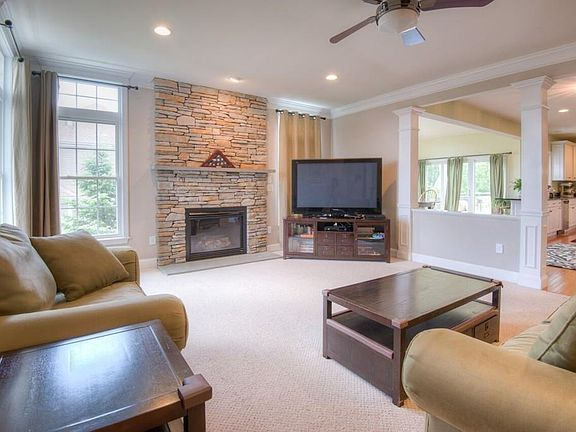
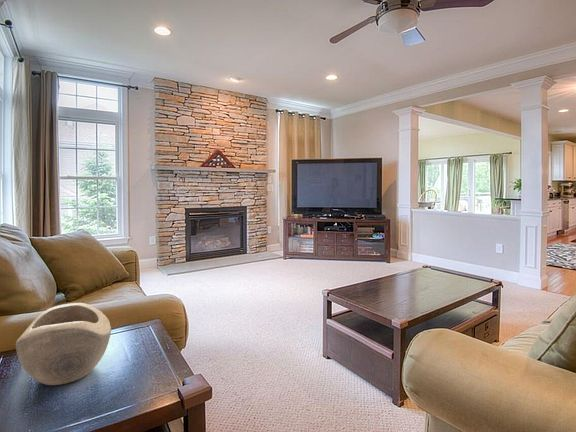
+ decorative bowl (67, 343)
